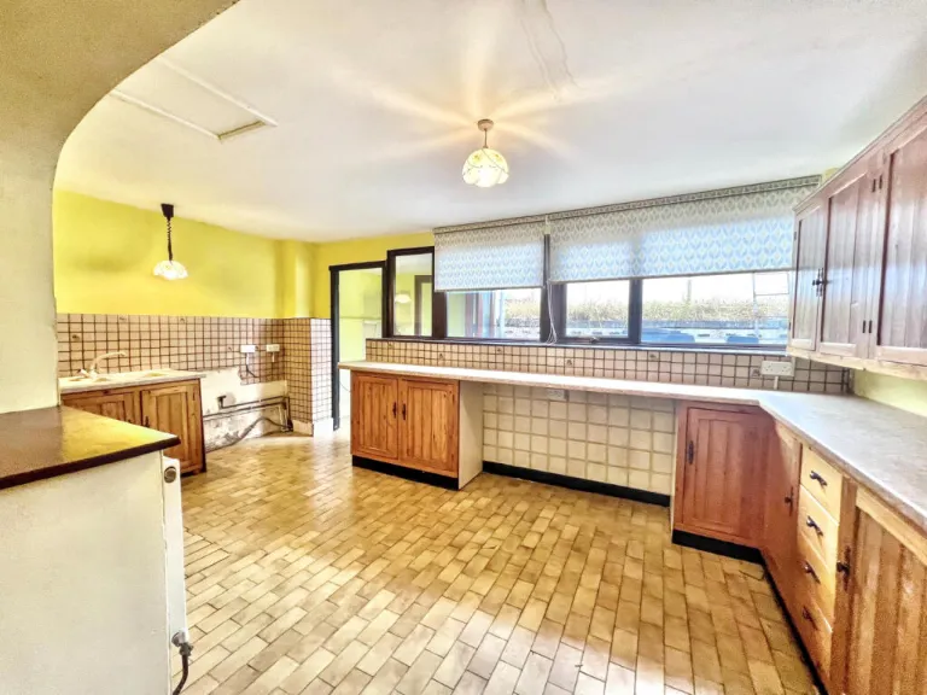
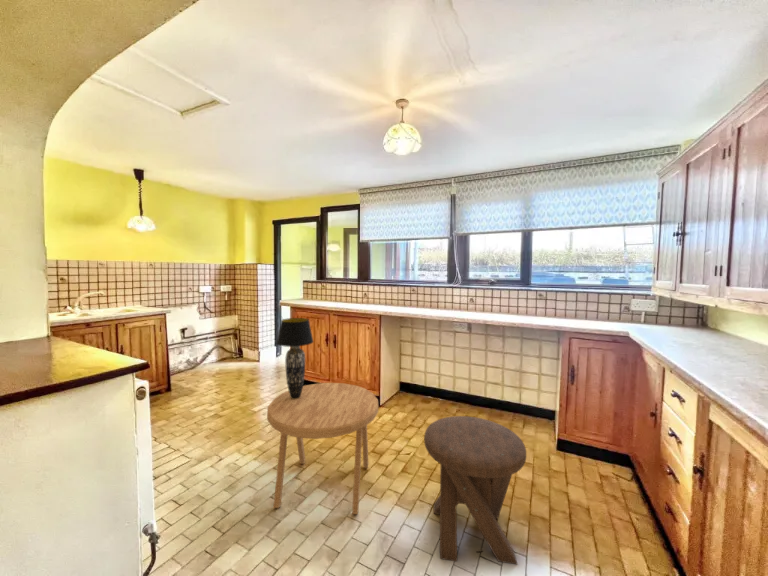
+ music stool (471, 484)
+ side table (324, 437)
+ table lamp (295, 358)
